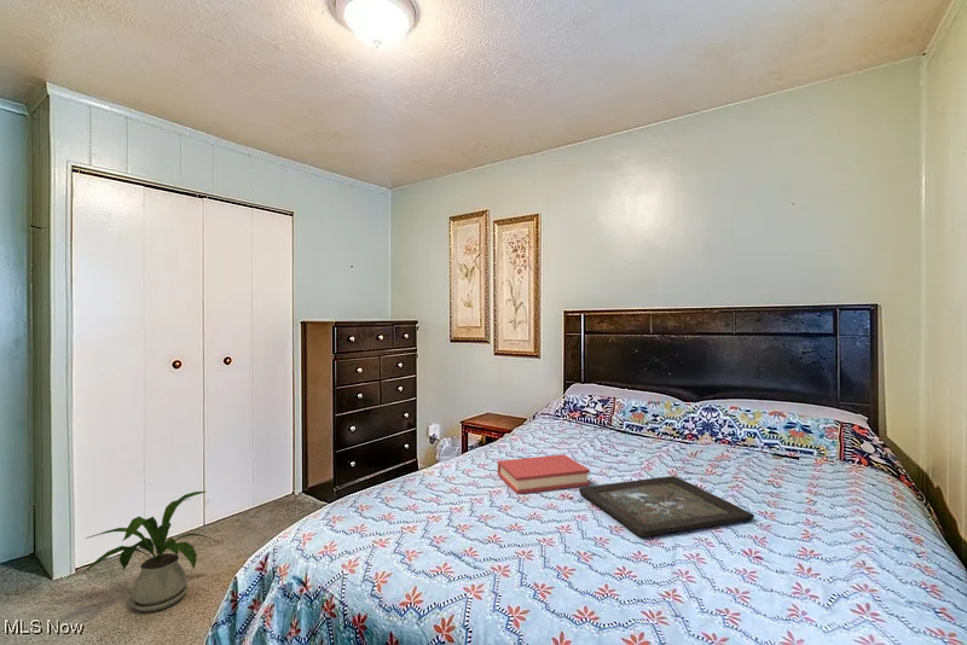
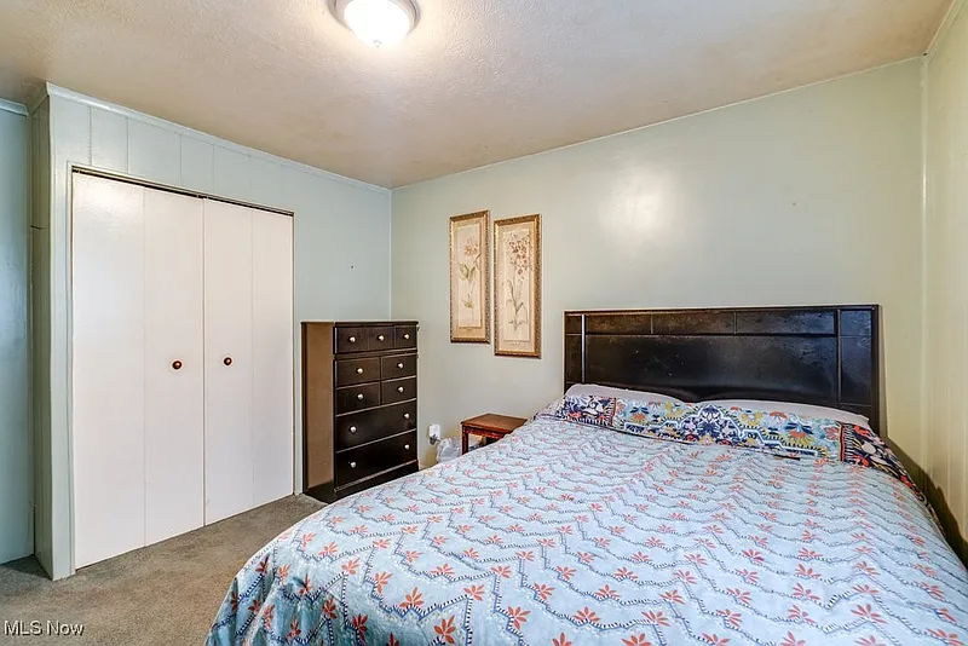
- house plant (152, 546)
- tray (660, 501)
- hardback book (542, 472)
